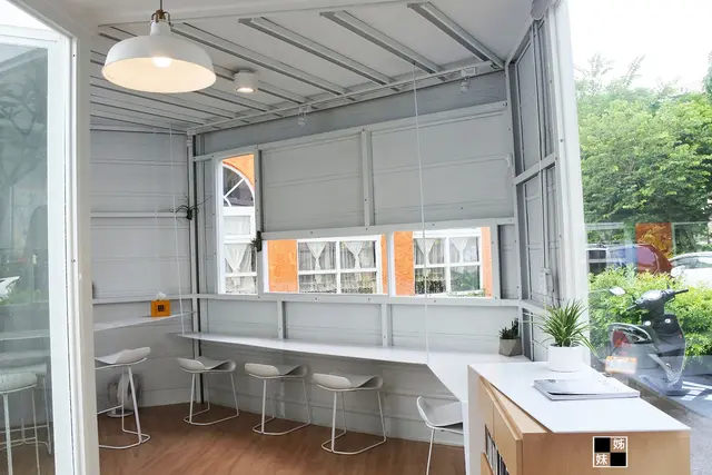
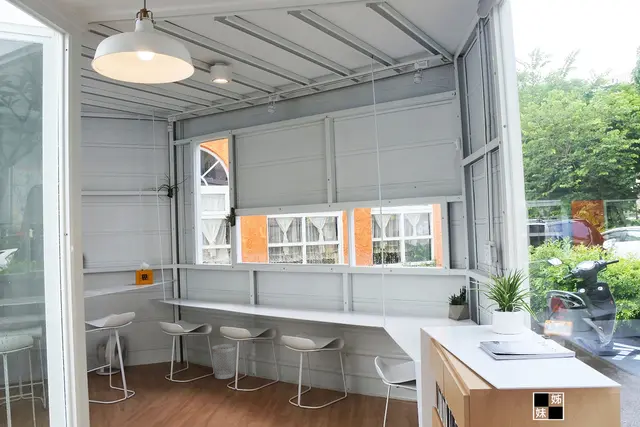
+ wastebasket (224, 361)
